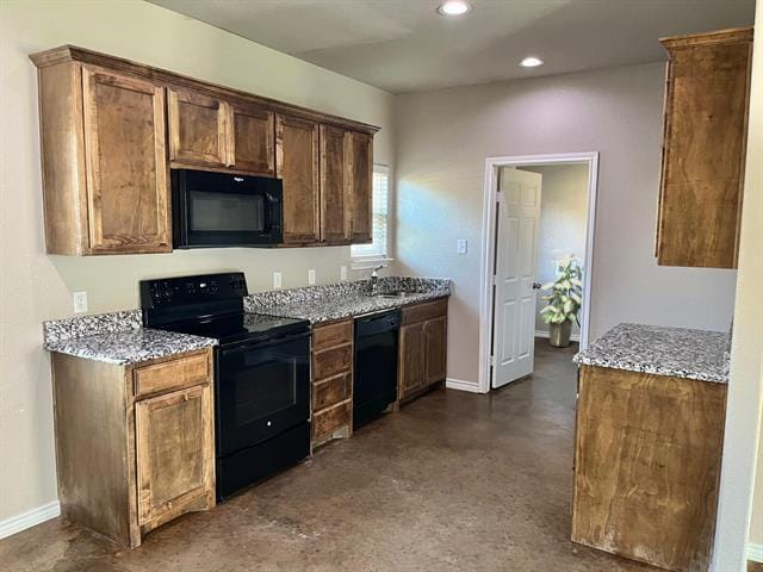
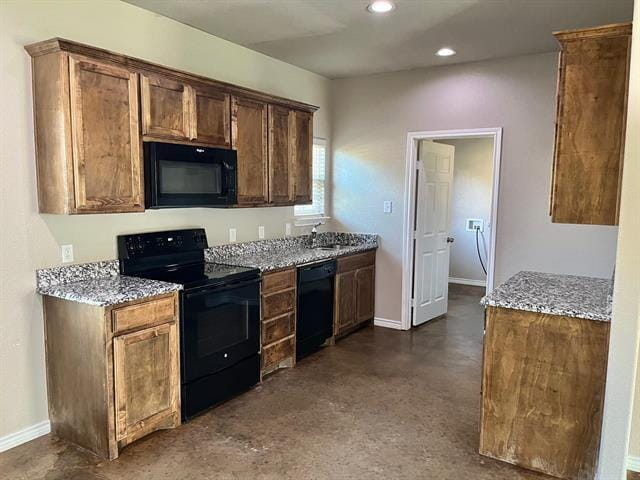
- indoor plant (562, 298)
